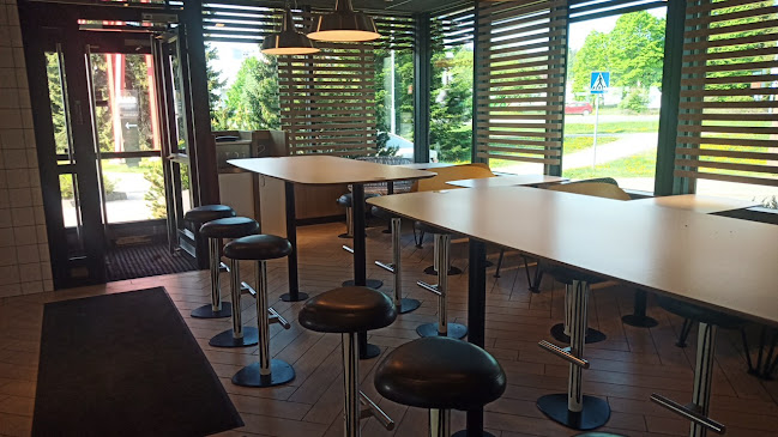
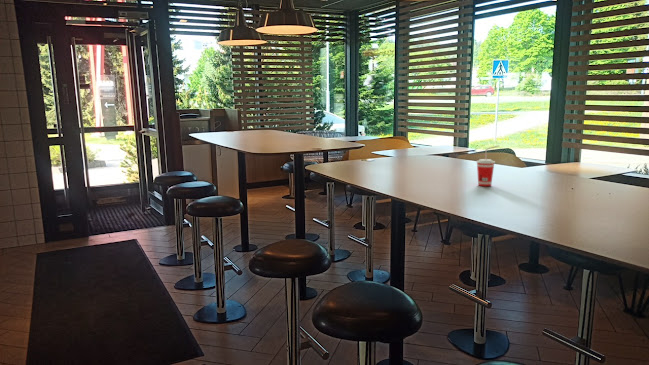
+ beverage cup (487, 165)
